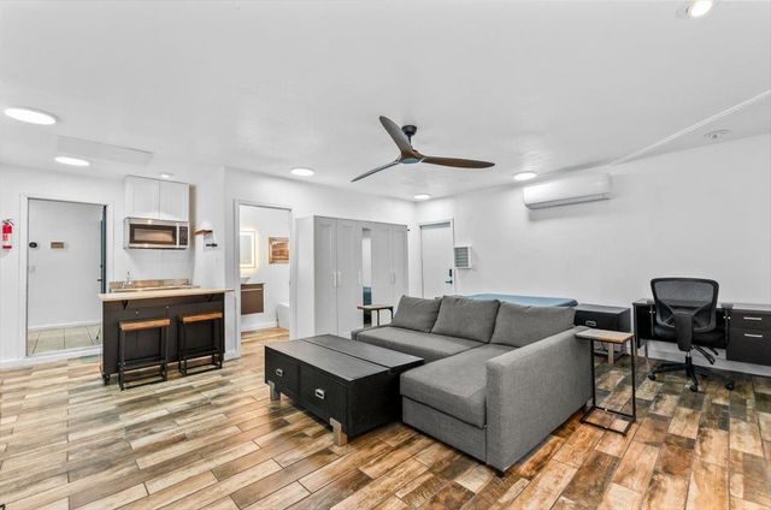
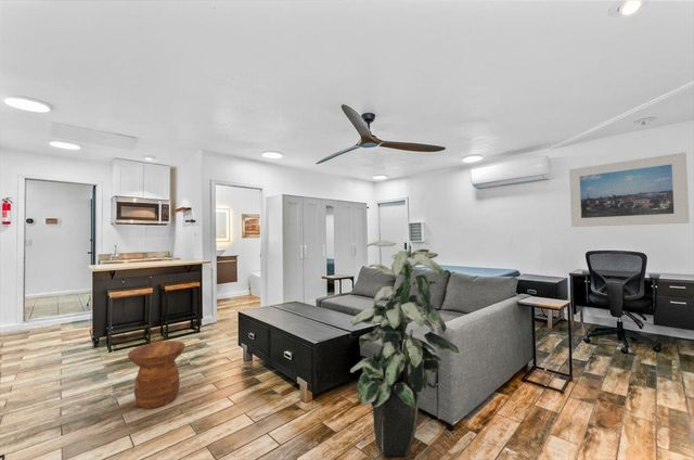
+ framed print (622, 193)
+ indoor plant (396, 341)
+ side table (157, 374)
